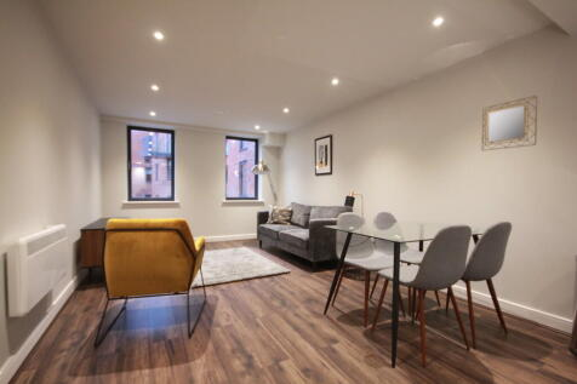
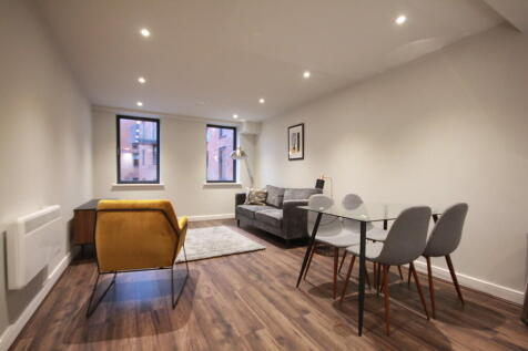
- home mirror (505, 125)
